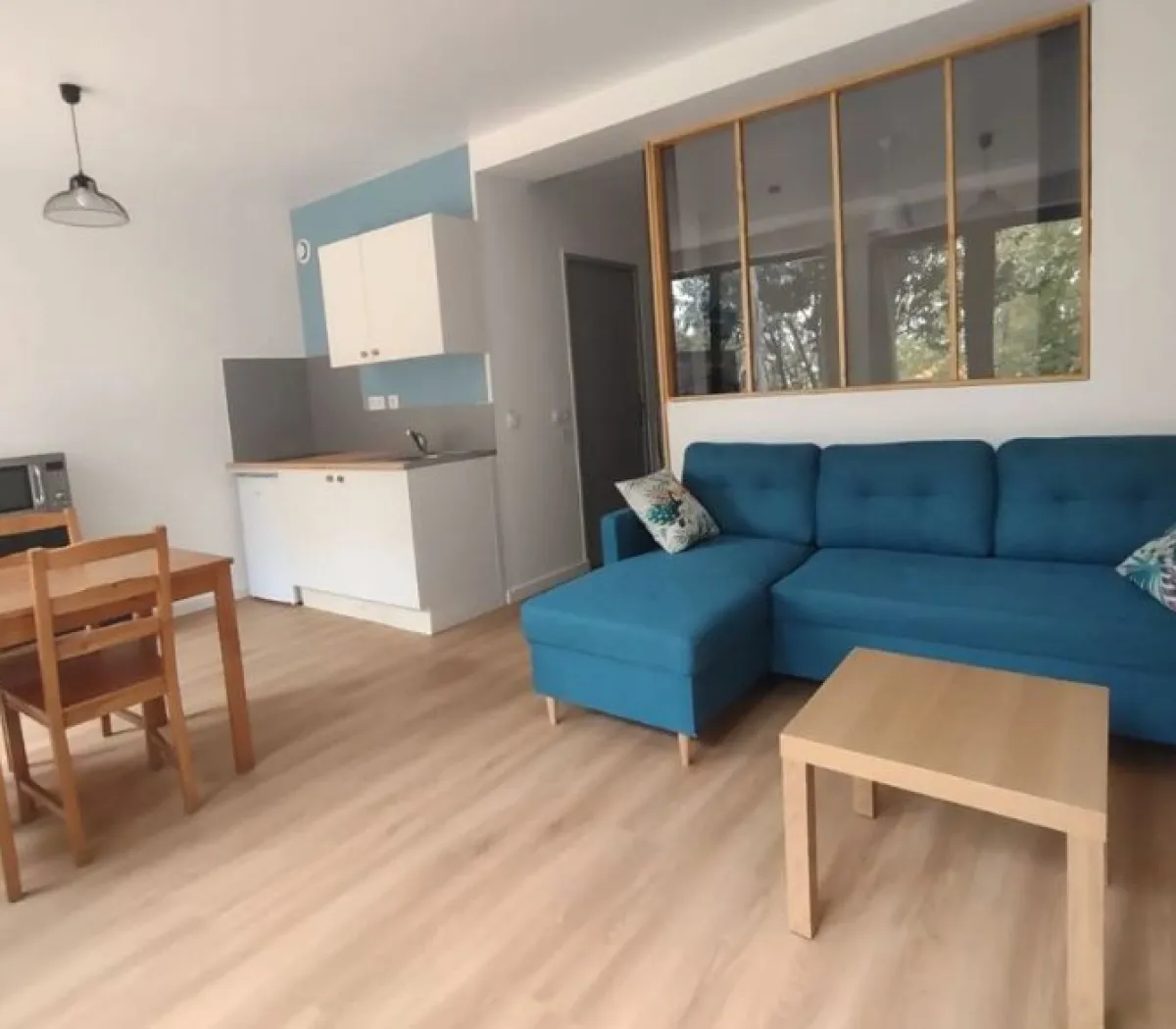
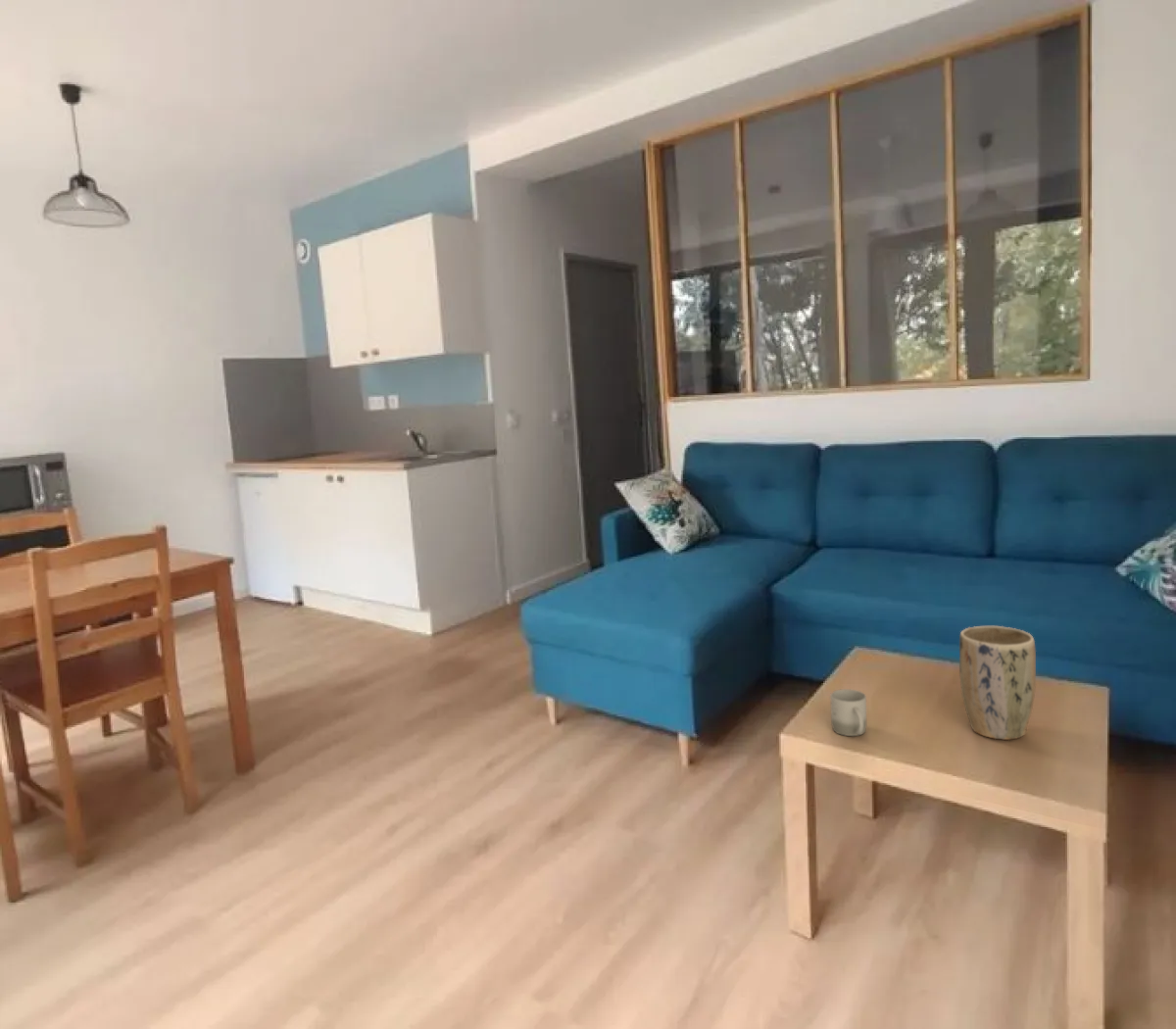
+ plant pot (997, 682)
+ cup (851, 714)
